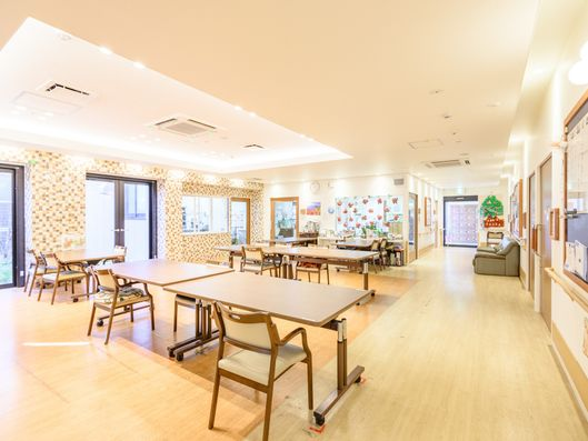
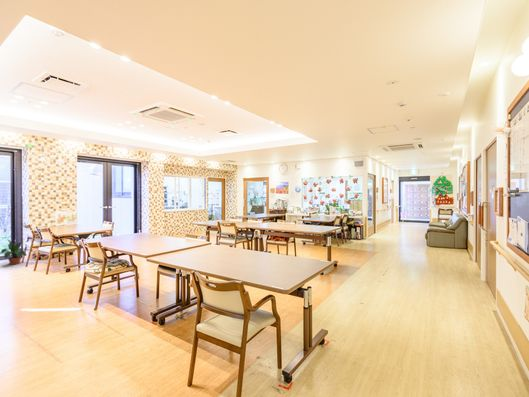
+ potted plant (14, 250)
